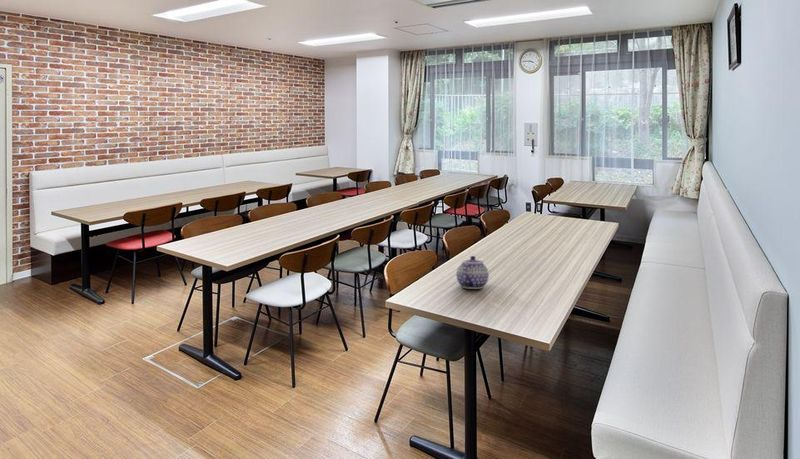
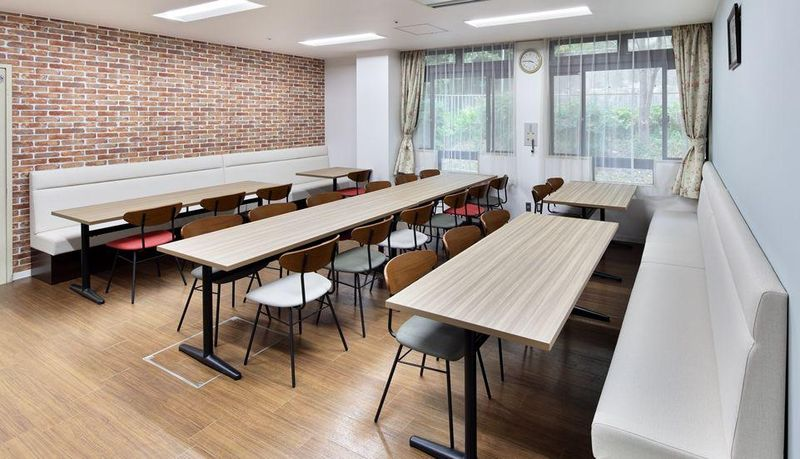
- teapot (472, 271)
